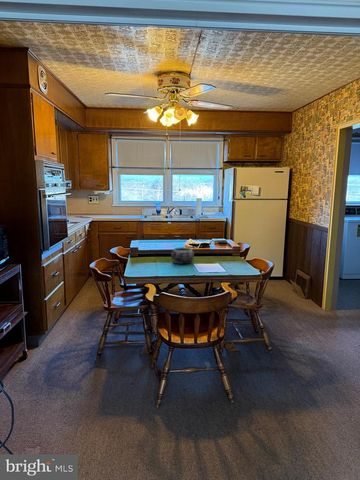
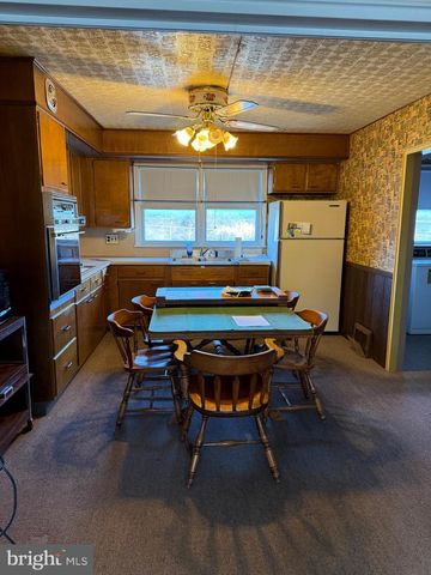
- decorative bowl (182, 255)
